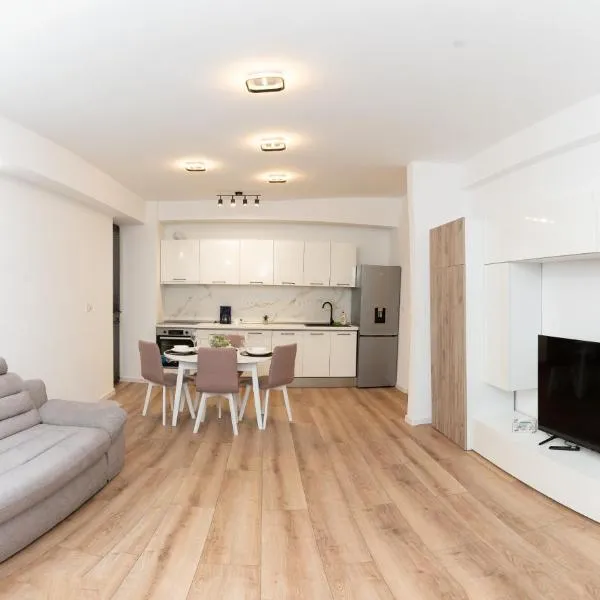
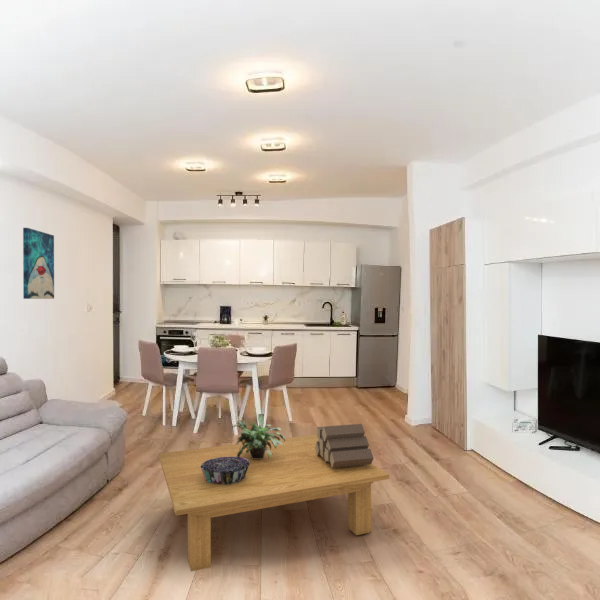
+ potted plant (259, 436)
+ wall art (39, 265)
+ coffee table (266, 491)
+ log pile (342, 442)
+ decorative bowl (225, 470)
